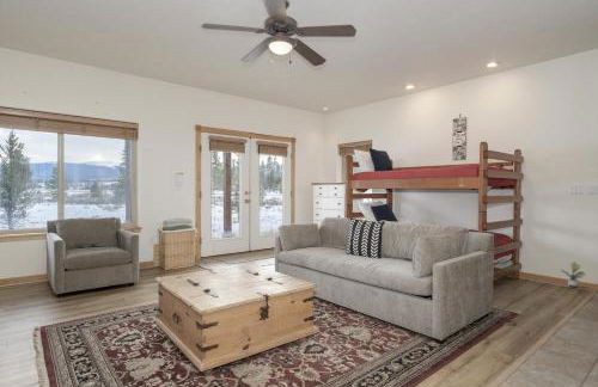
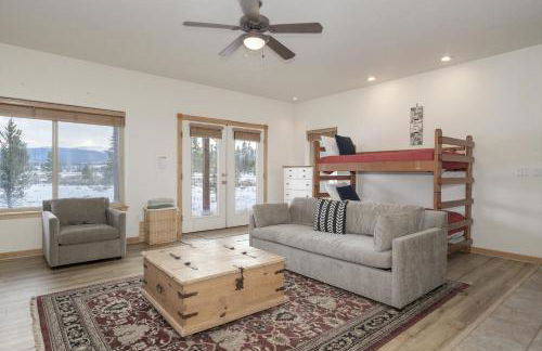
- potted plant (572, 275)
